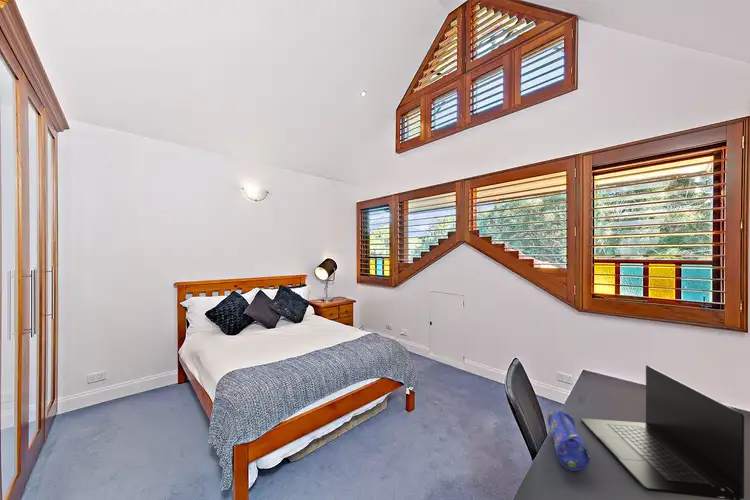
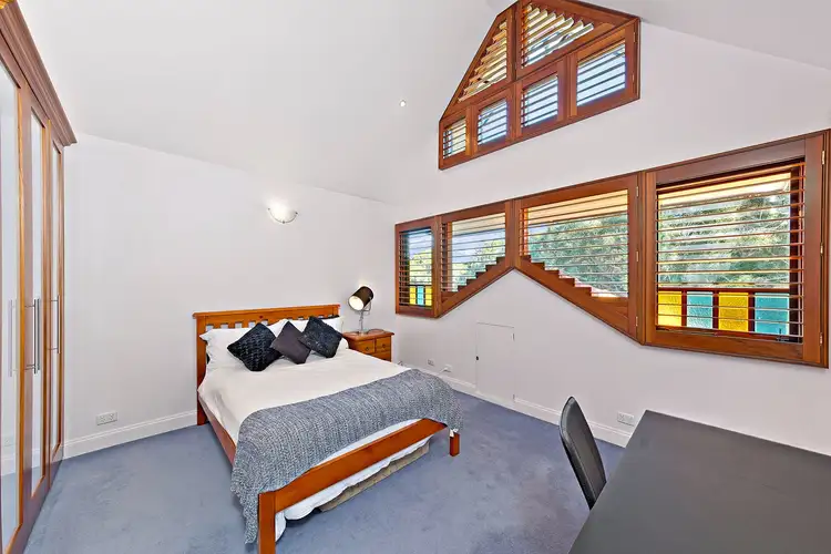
- laptop (646, 418)
- pencil case (566, 436)
